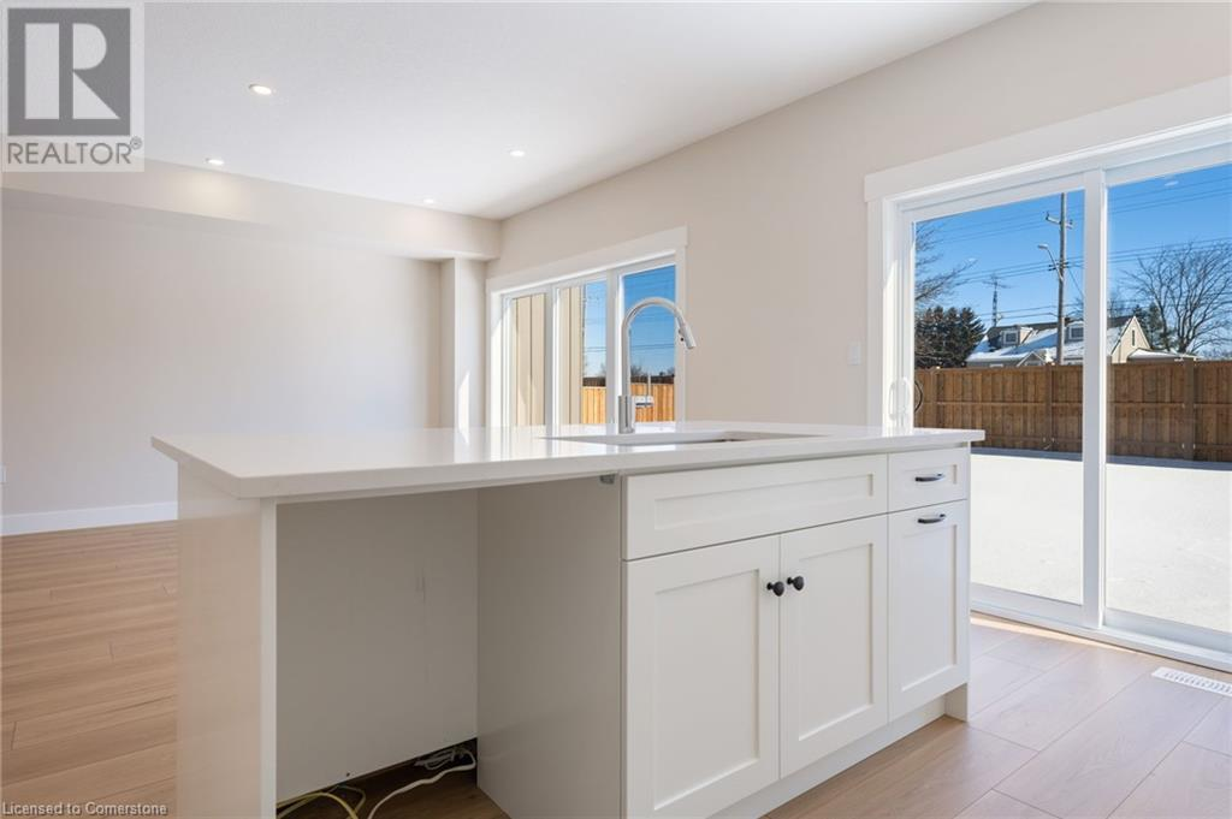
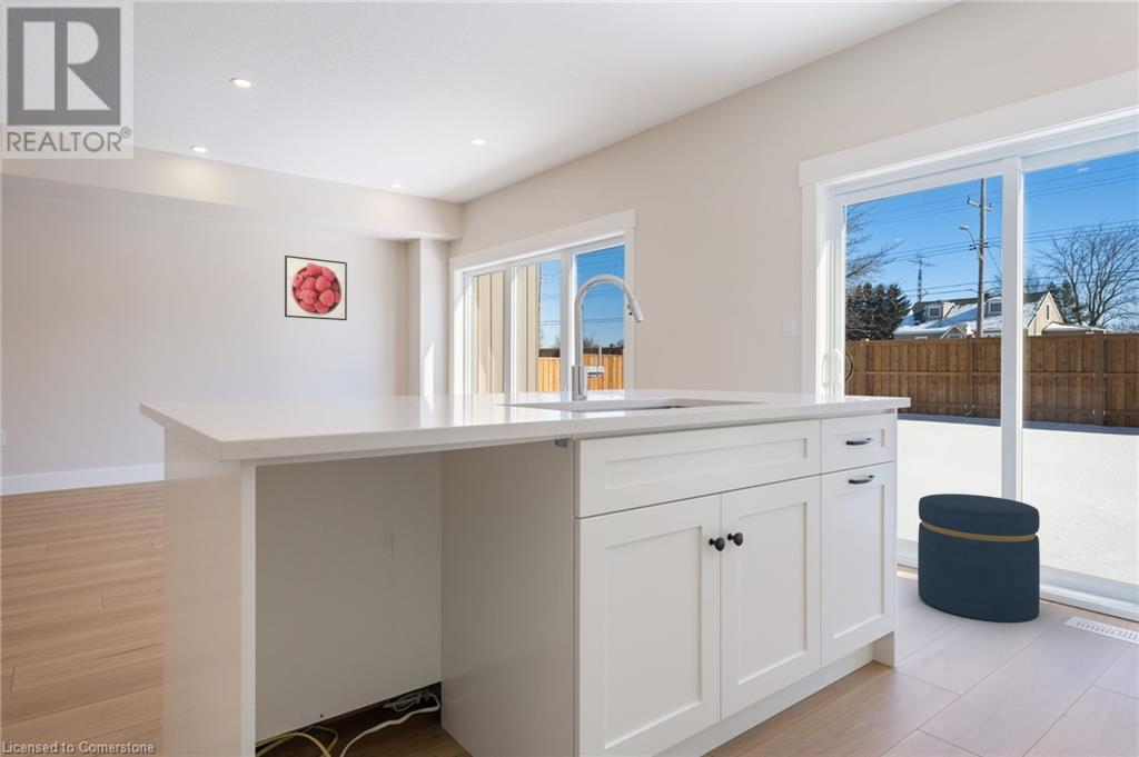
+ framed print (316, 288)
+ ottoman (975, 551)
